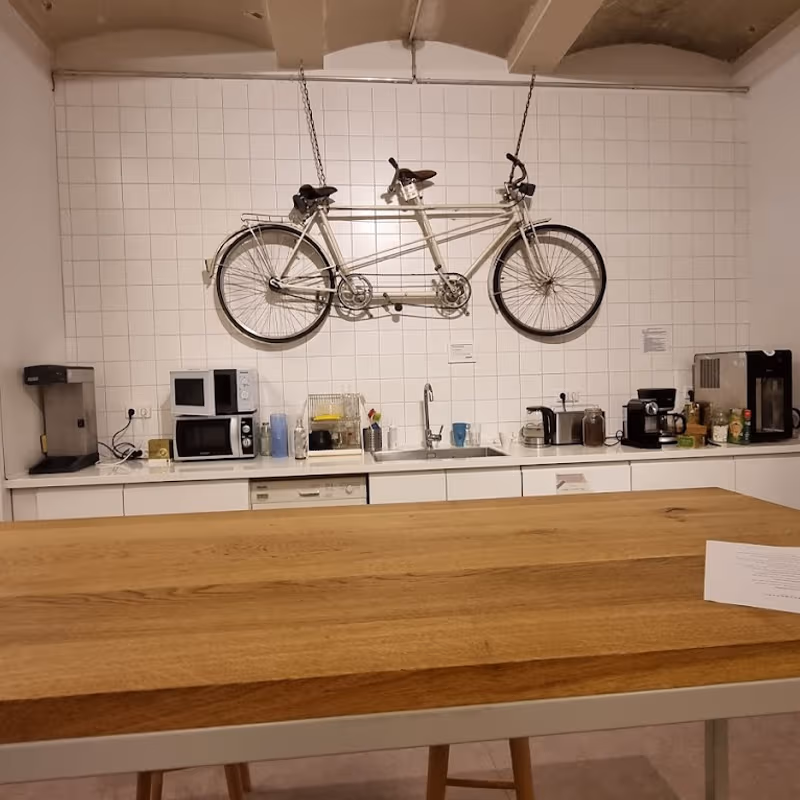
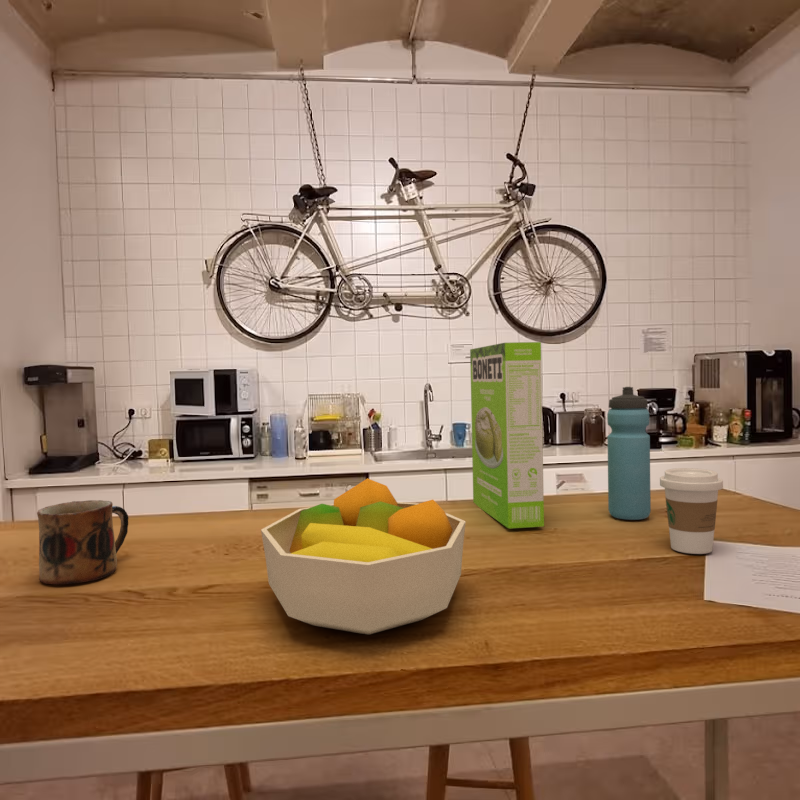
+ mug (82, 538)
+ water bottle (628, 451)
+ cake mix box (503, 430)
+ coffee cup (691, 510)
+ fruit bowl (365, 544)
